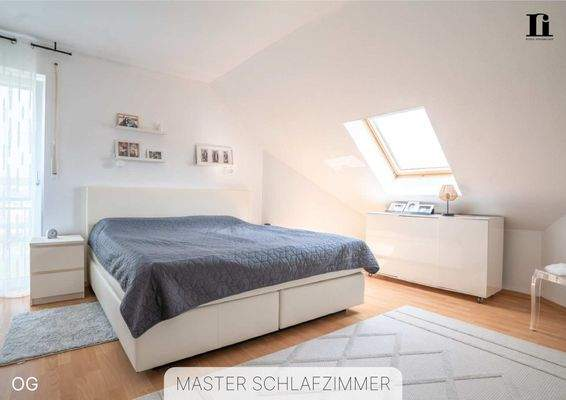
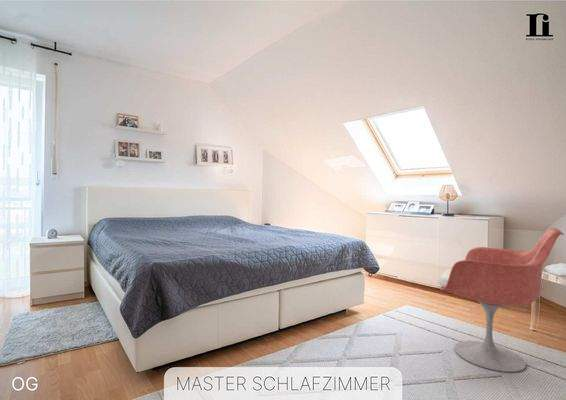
+ armchair (490, 291)
